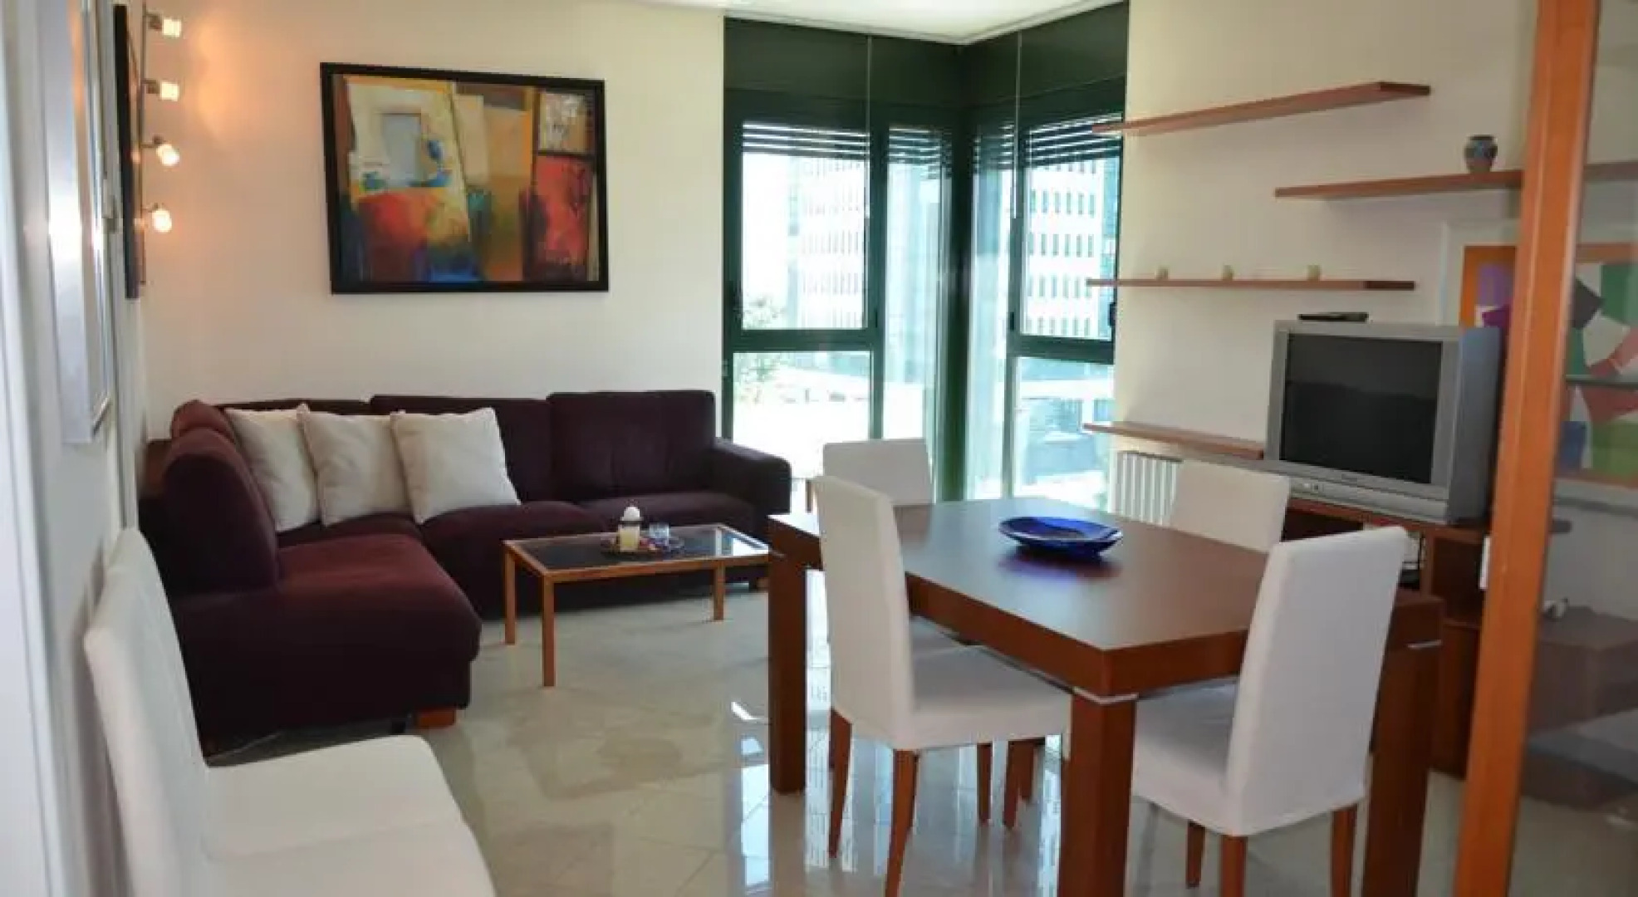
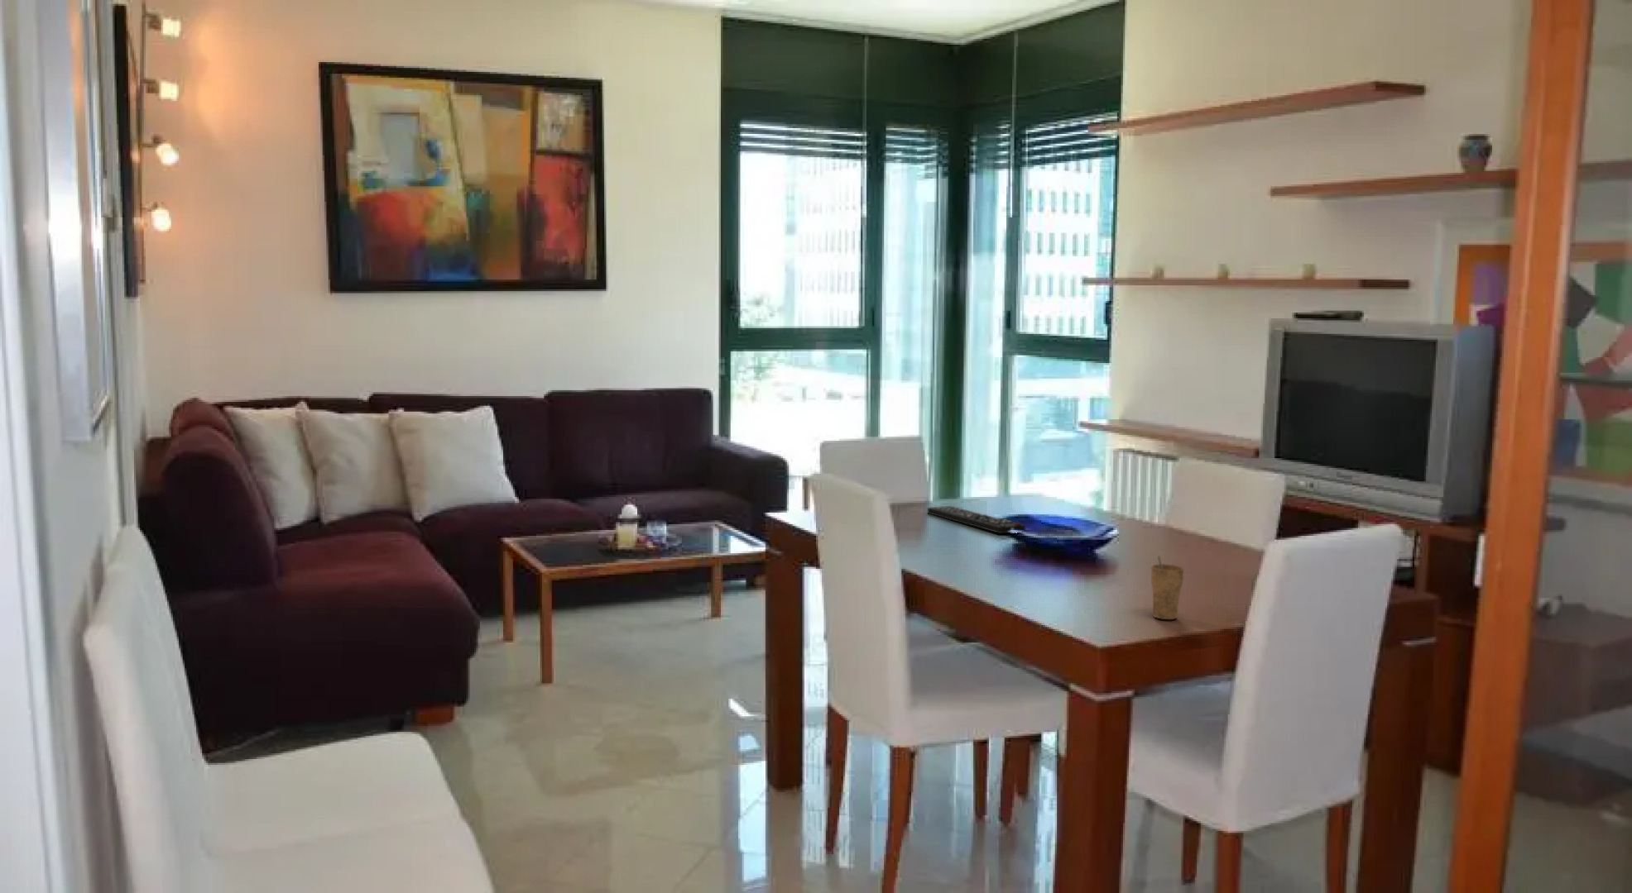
+ remote control (974, 518)
+ cup (1167, 585)
